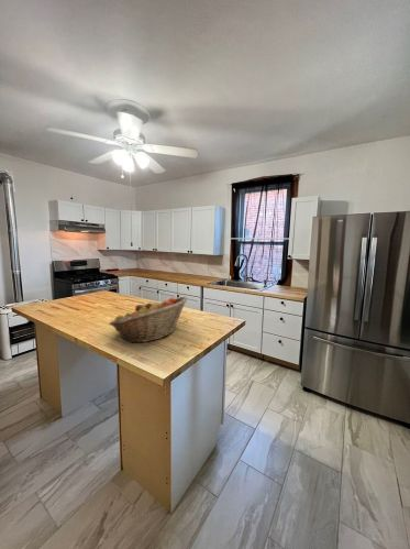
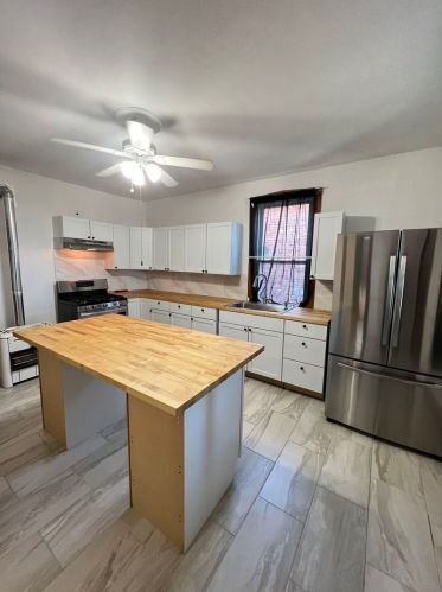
- fruit basket (152, 315)
